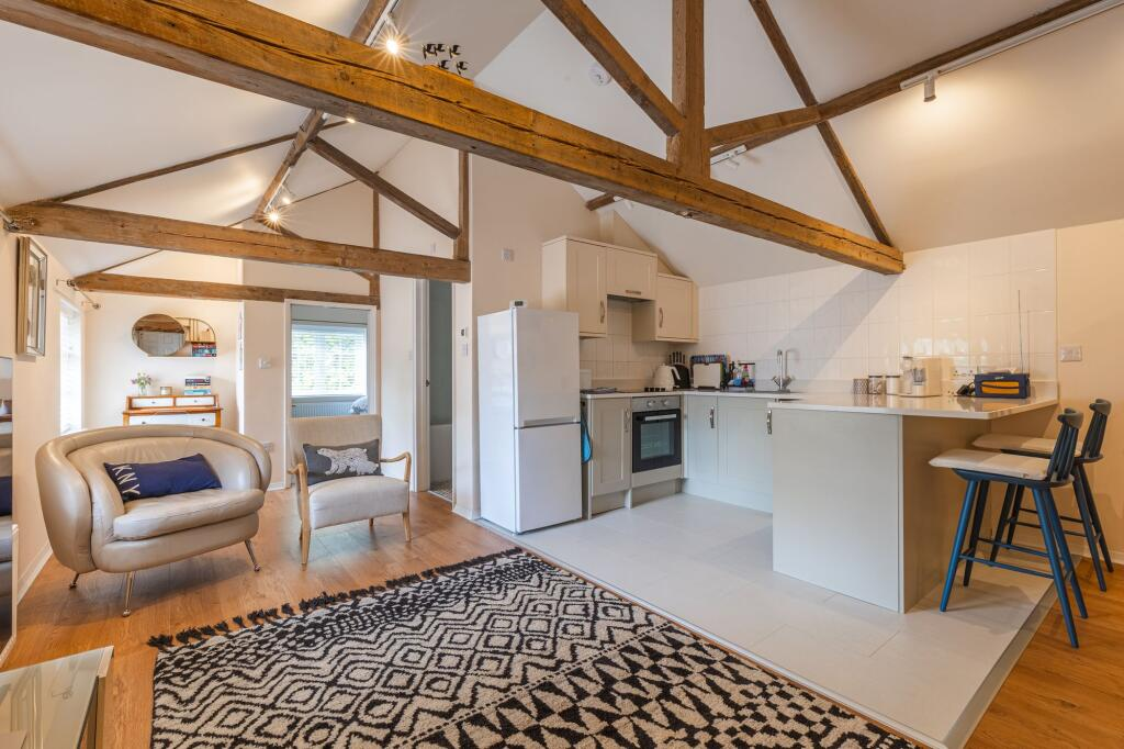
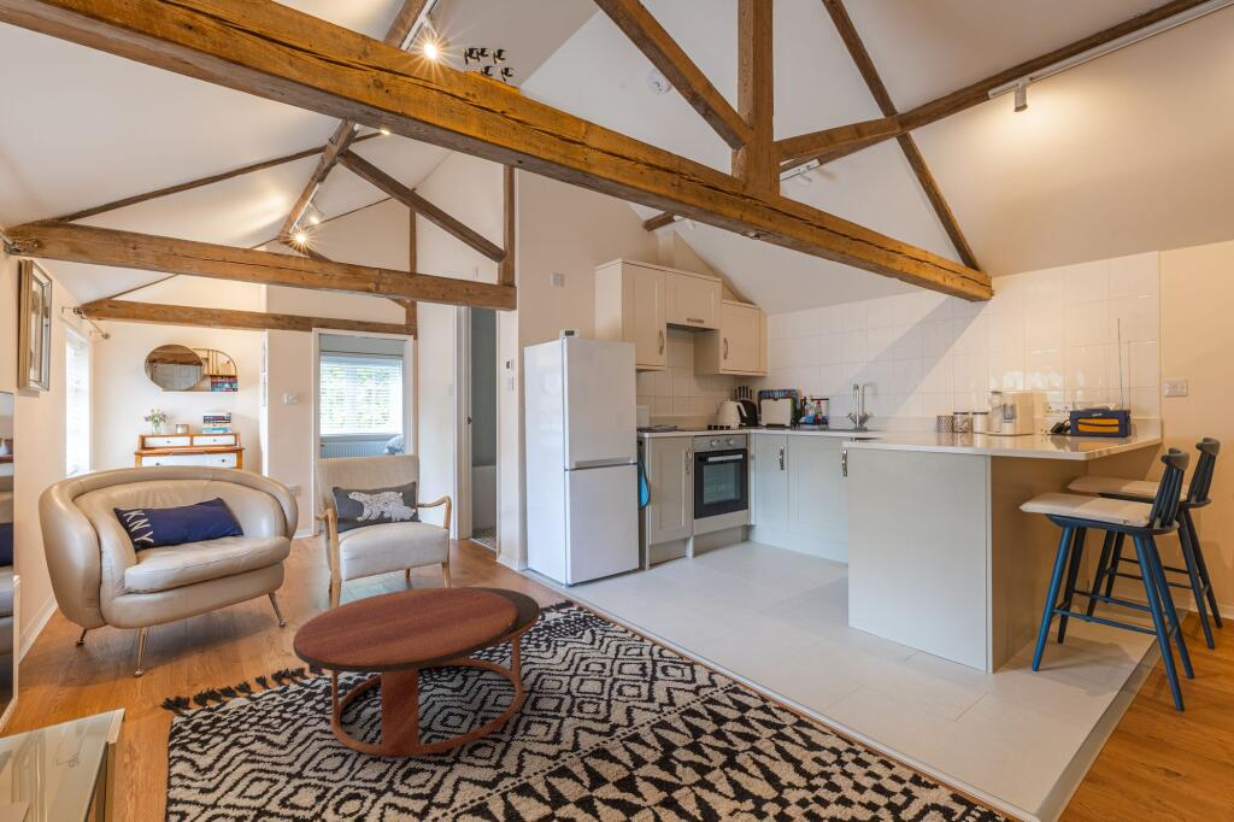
+ coffee table (429, 658)
